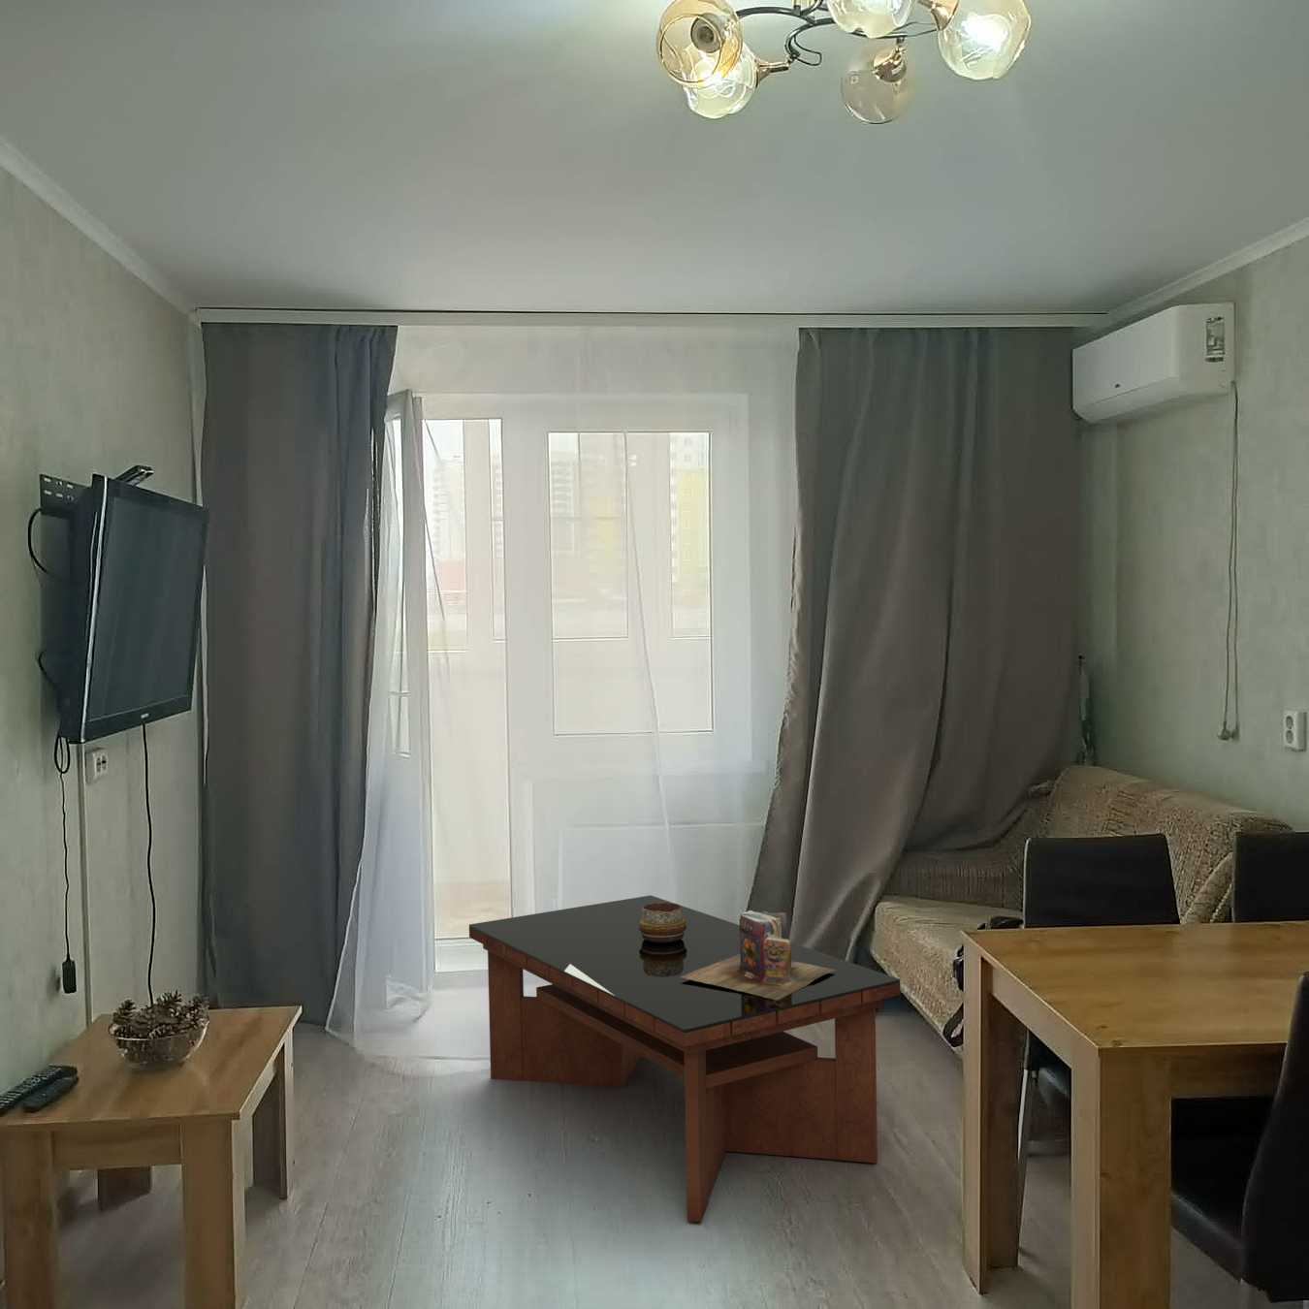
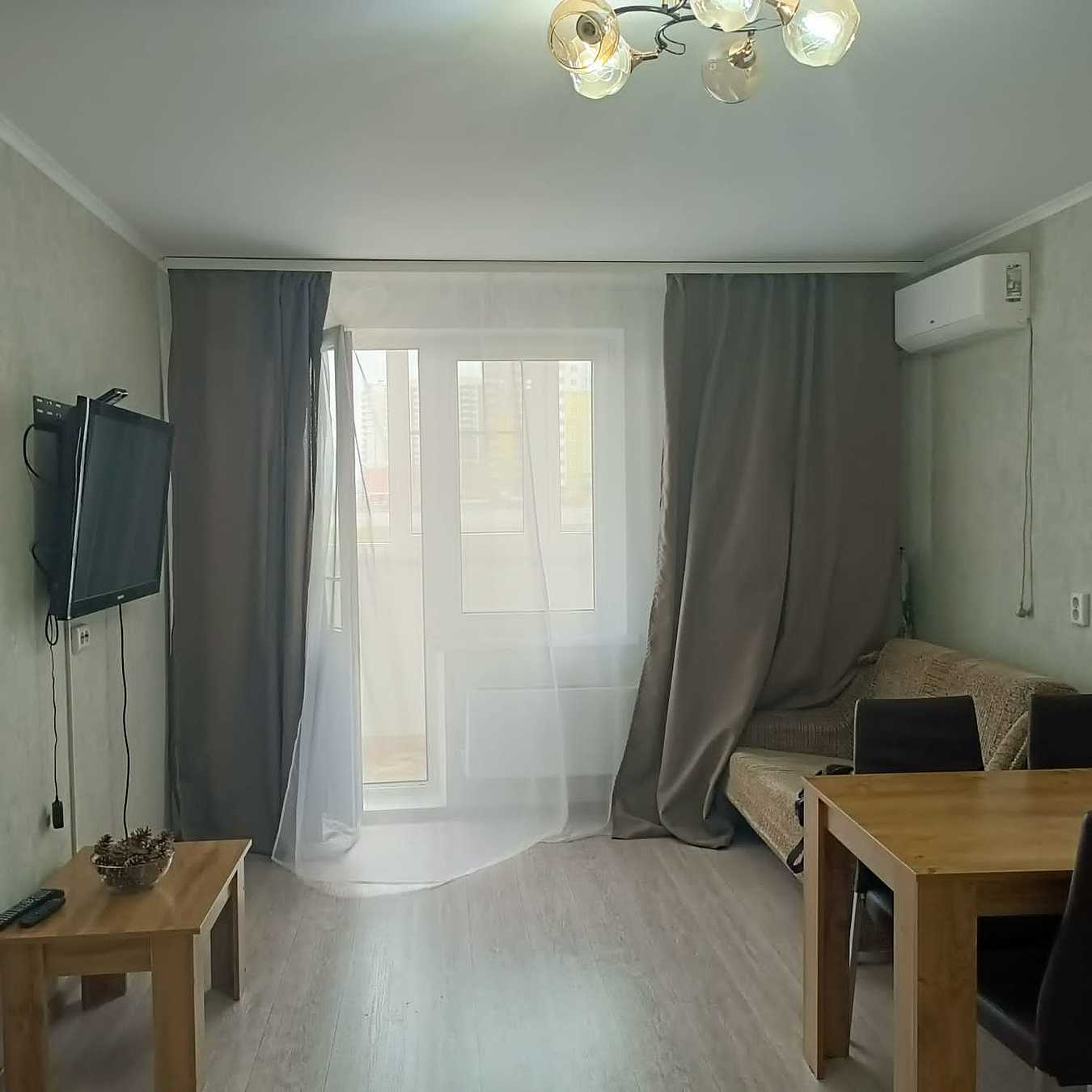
- coffee table (665, 1032)
- decorative bowl (662, 922)
- books (758, 946)
